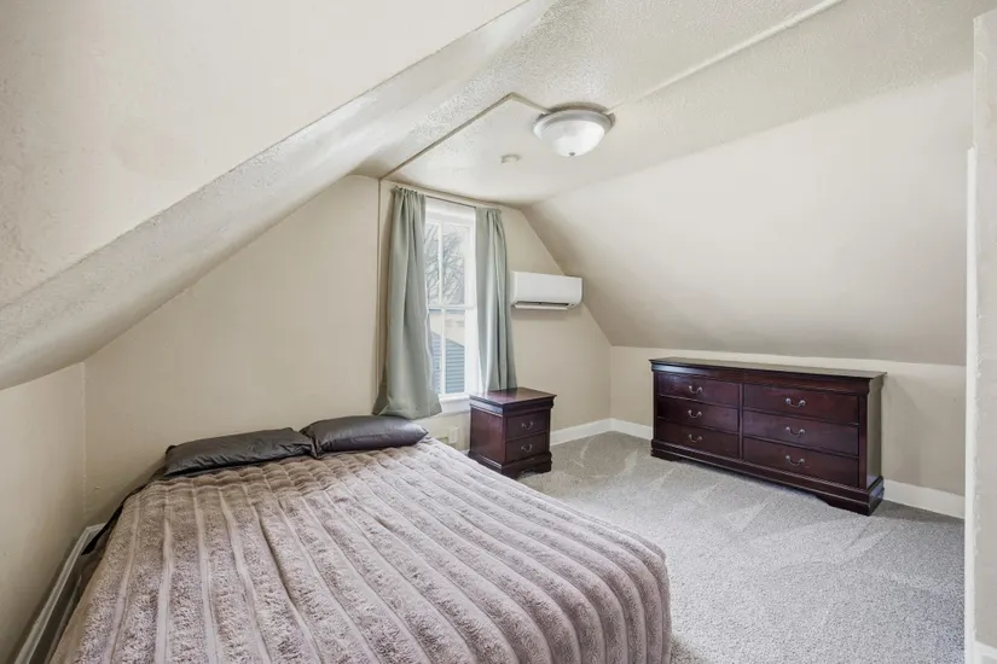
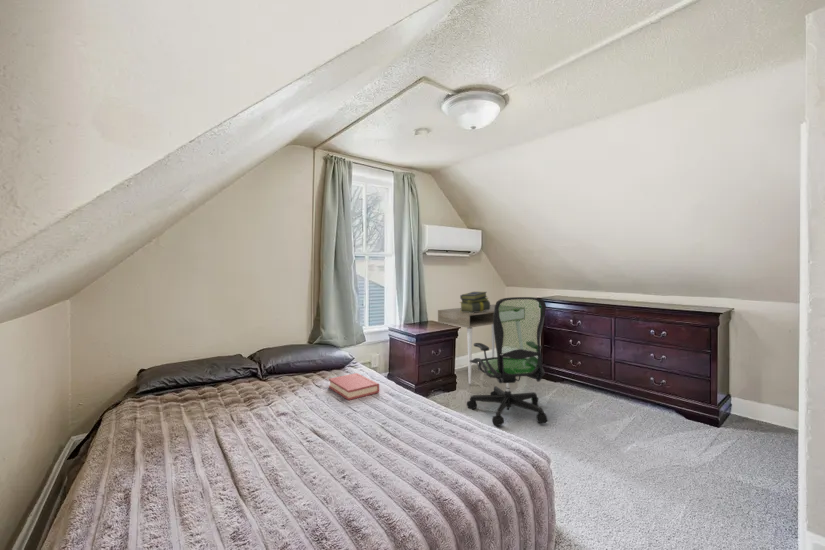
+ hardback book (353, 385)
+ desk (492, 339)
+ stack of books (474, 301)
+ office chair (505, 352)
